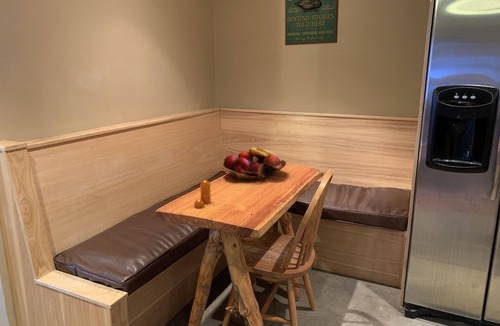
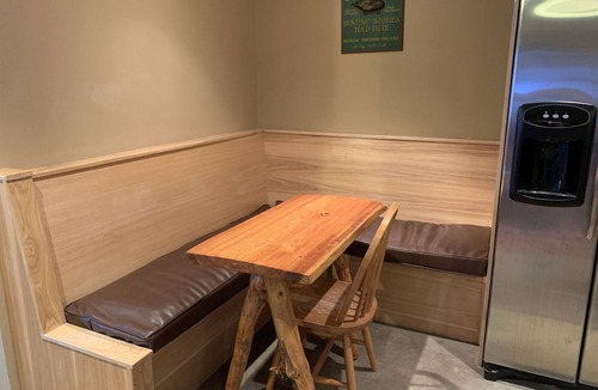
- fruit basket (254, 162)
- pepper shaker (202, 192)
